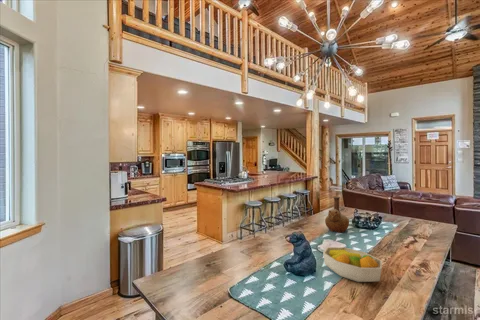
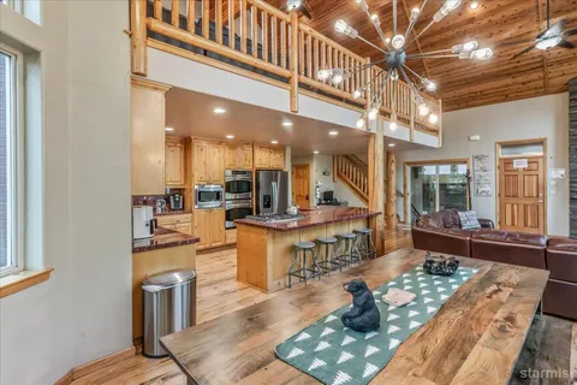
- vase (336, 214)
- fruit bowl (351, 261)
